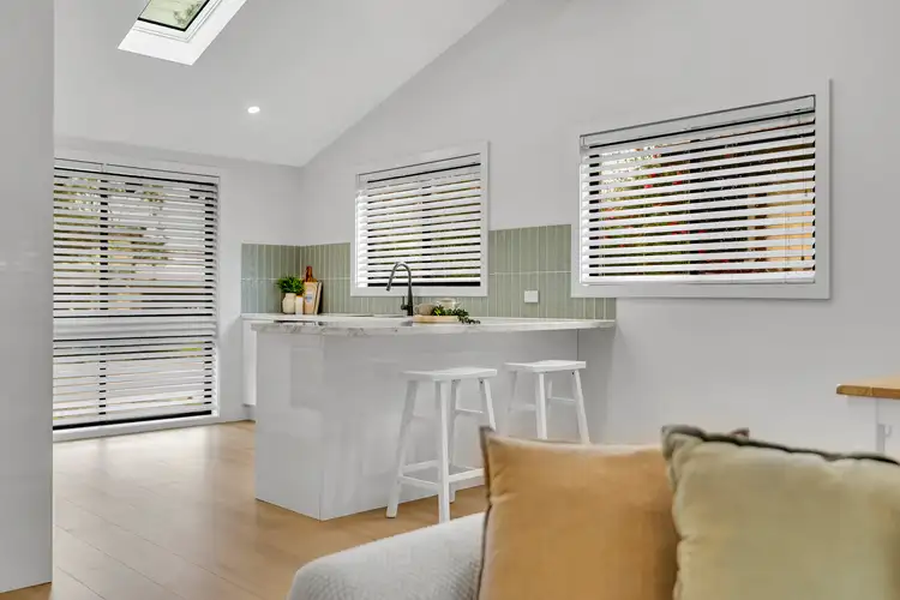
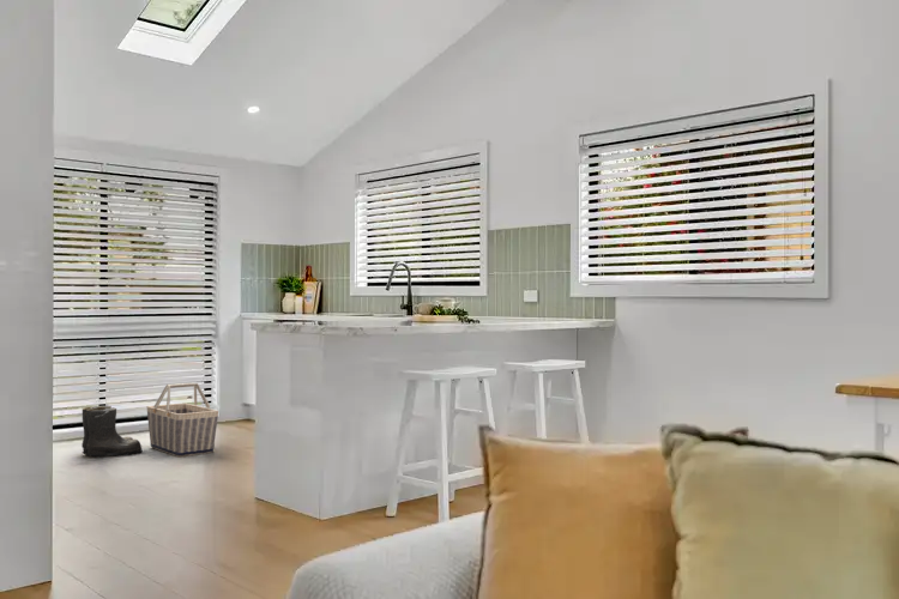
+ boots (111, 429)
+ basket (181, 416)
